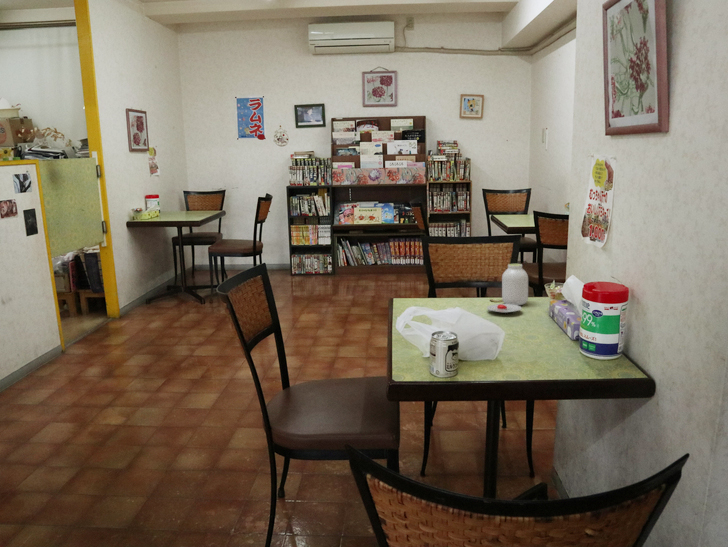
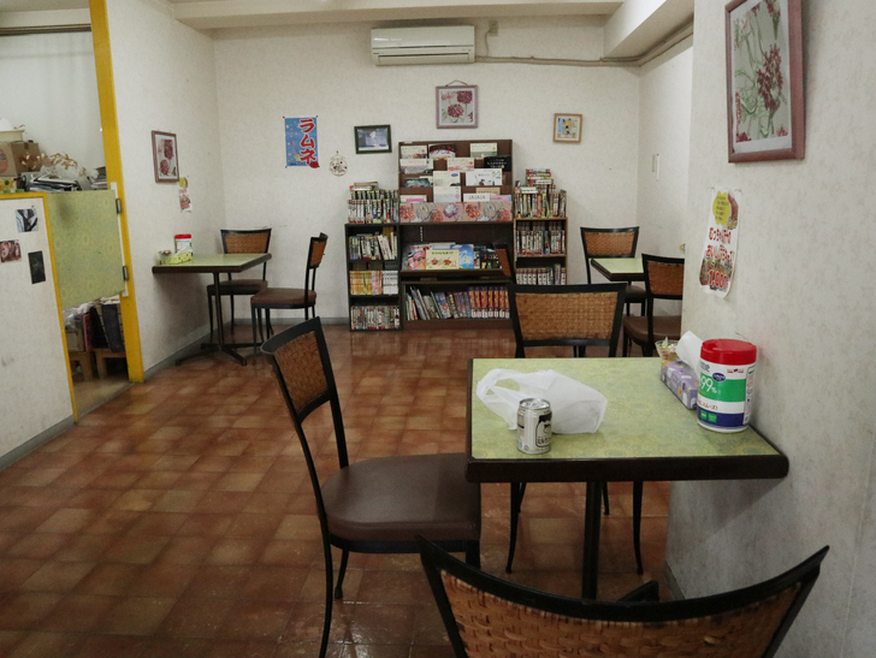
- jar (507, 287)
